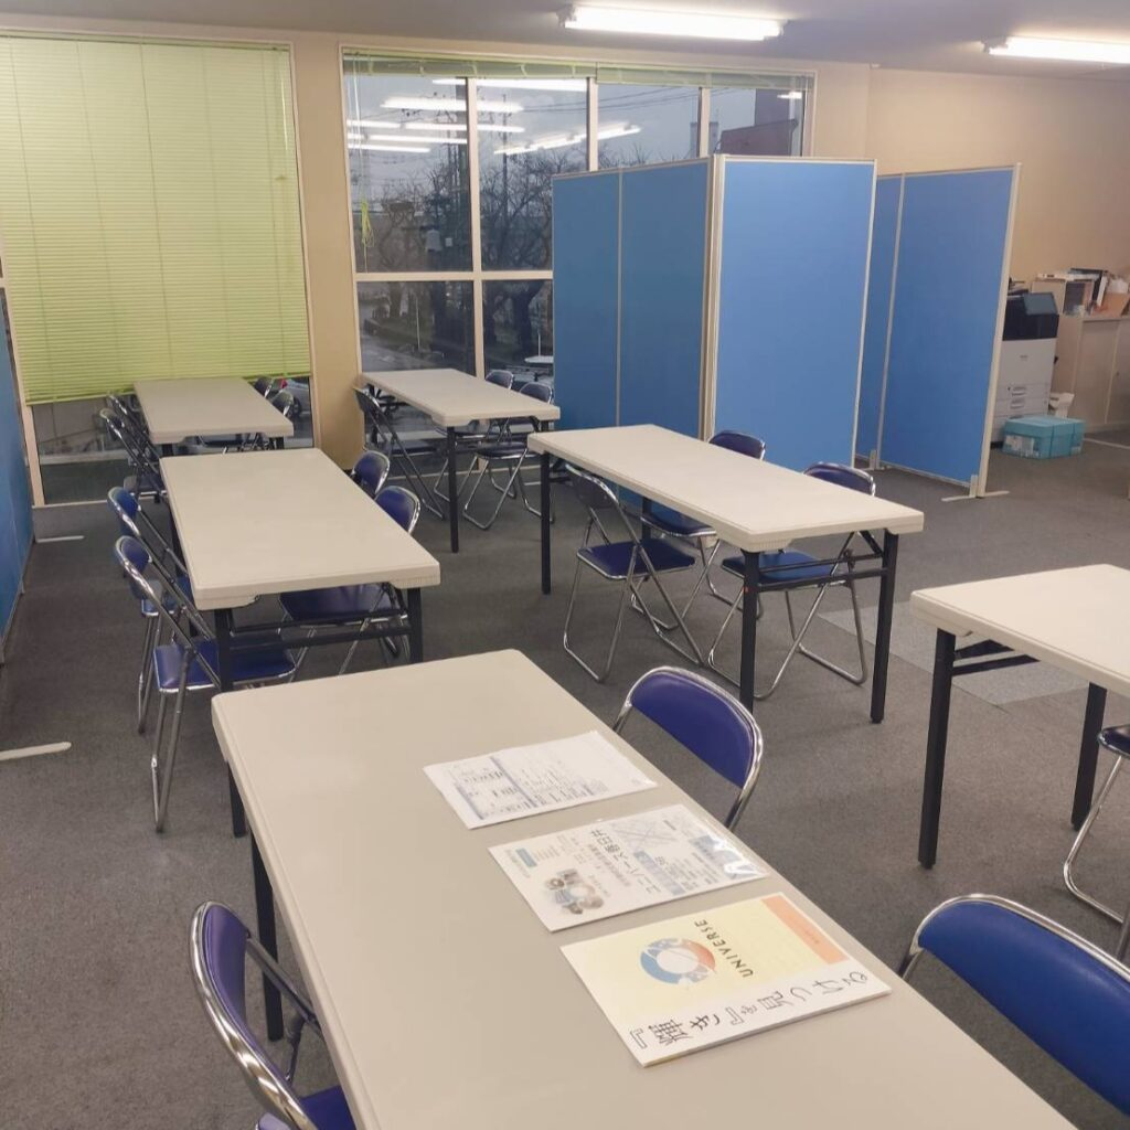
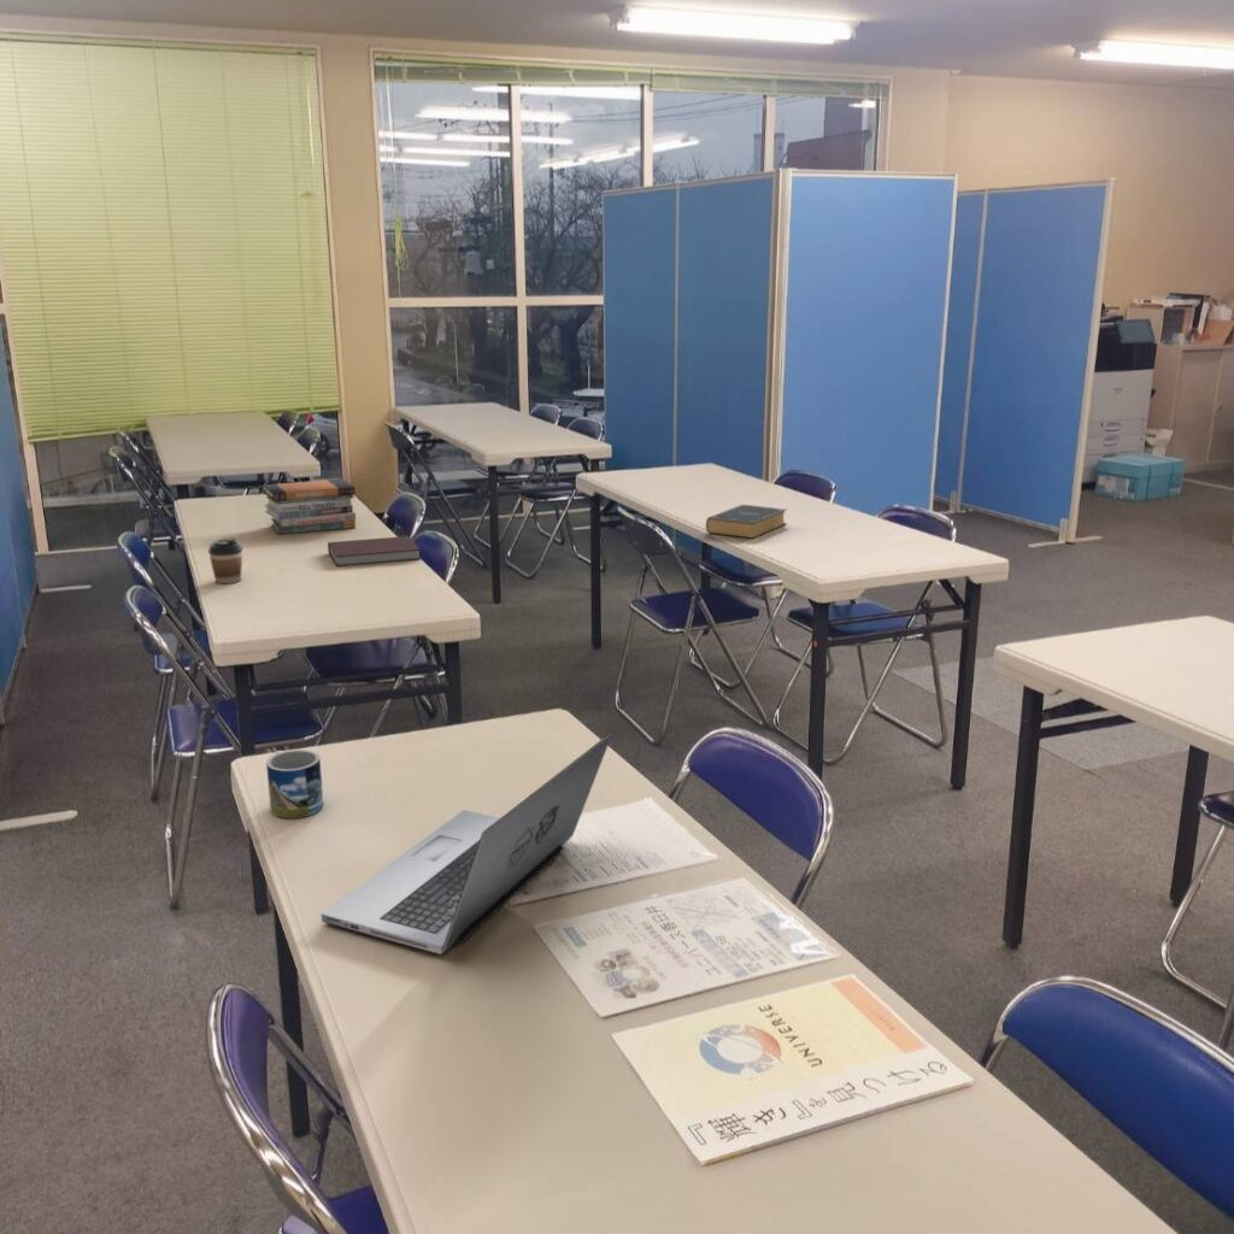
+ book stack (310, 506)
+ mug (292, 780)
+ book (746, 521)
+ coffee cup (225, 559)
+ notebook (374, 550)
+ laptop (472, 823)
